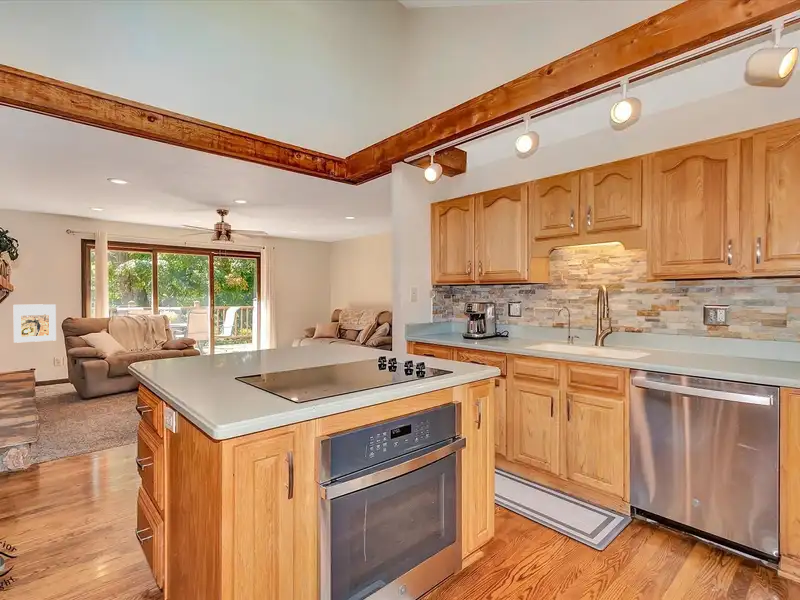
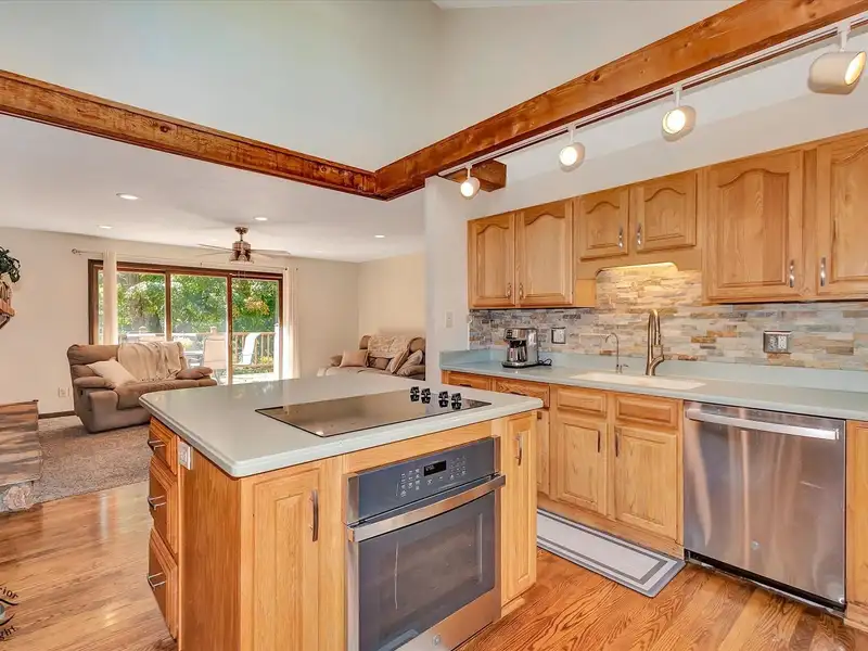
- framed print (35, 323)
